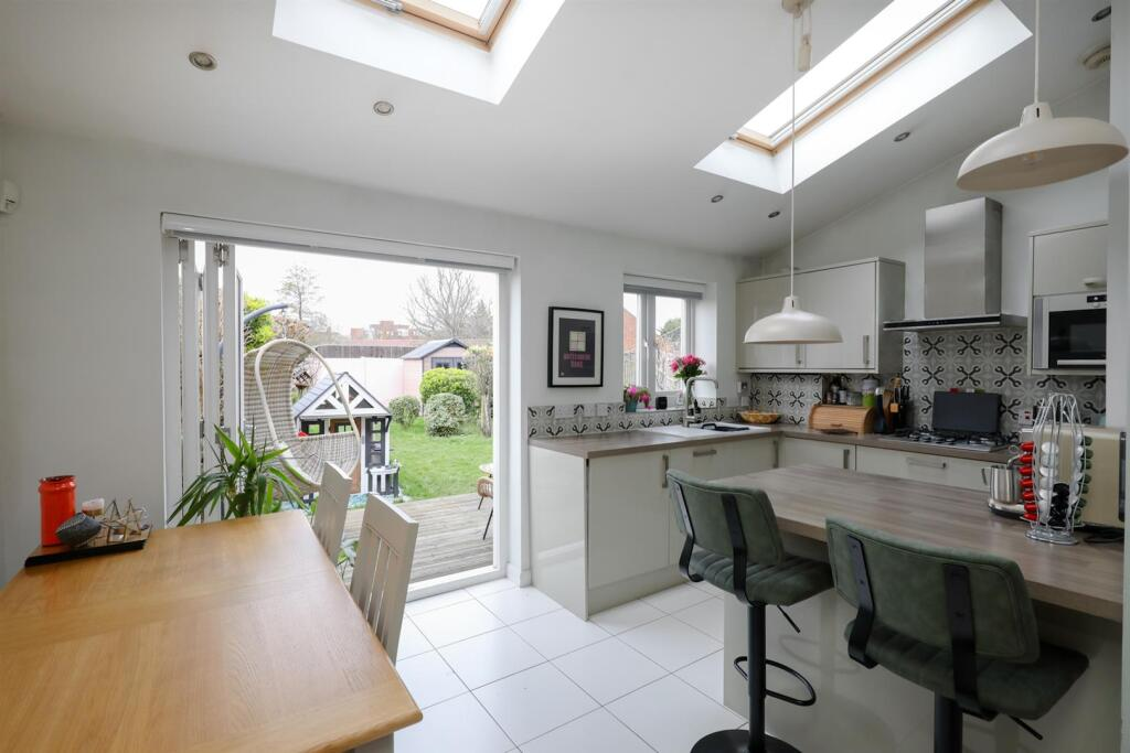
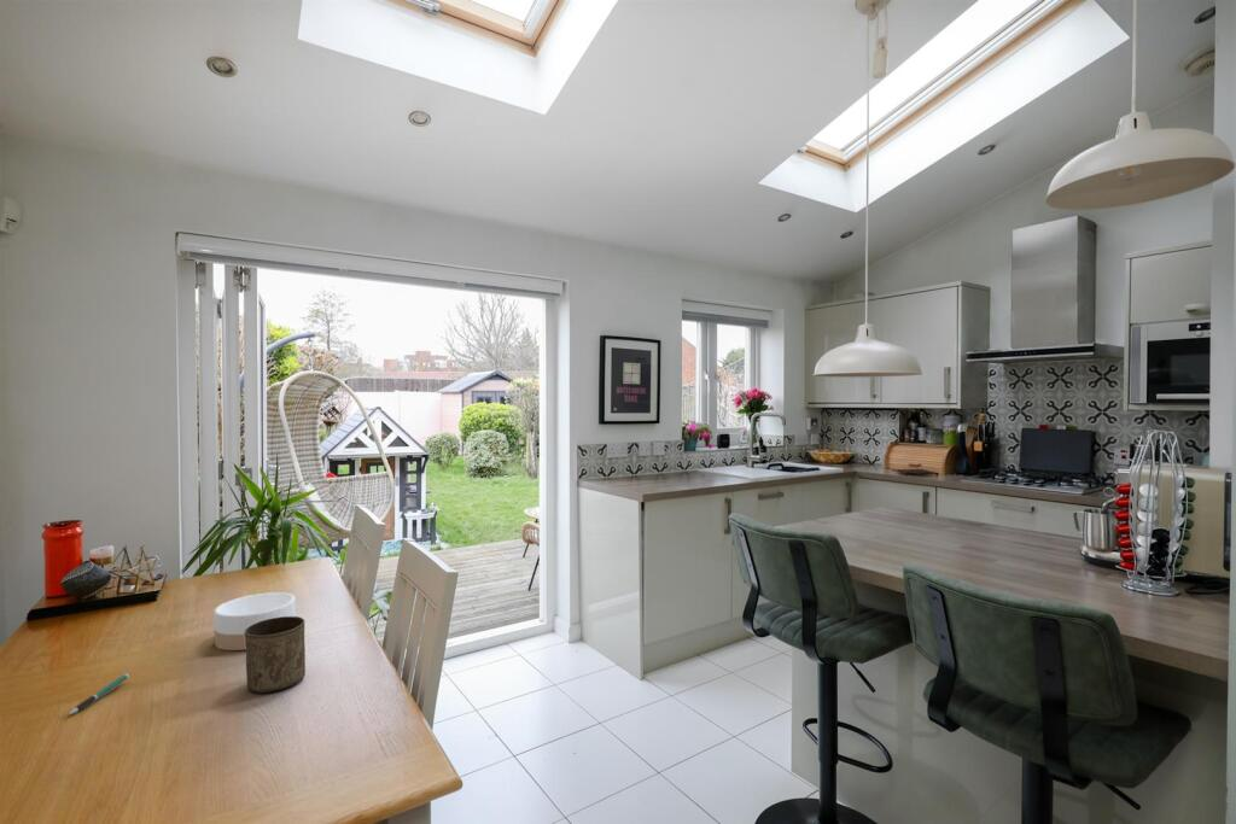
+ bowl (256, 619)
+ cup (275, 653)
+ pen (100, 692)
